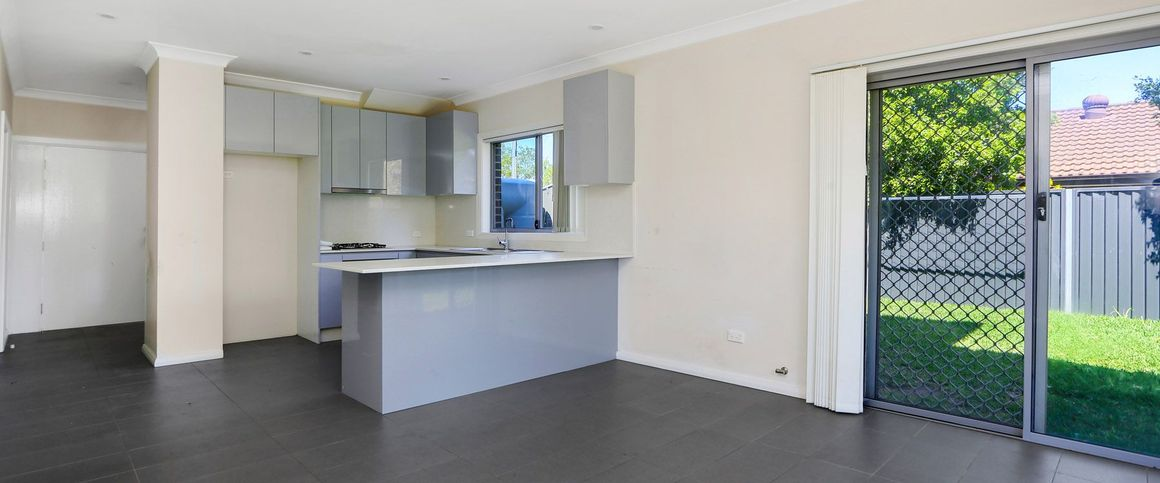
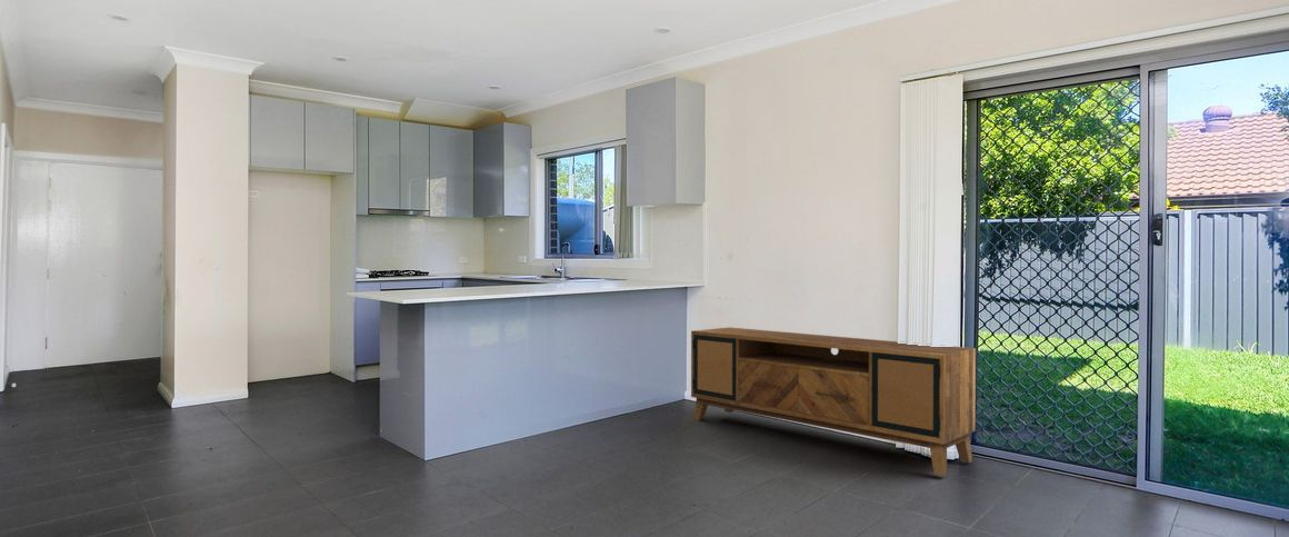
+ tv stand (816, 388)
